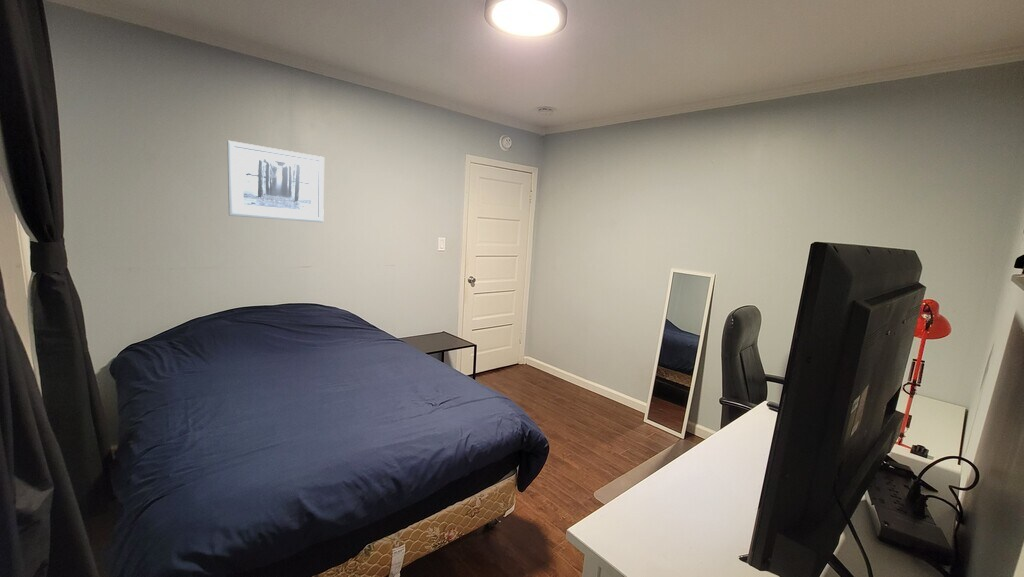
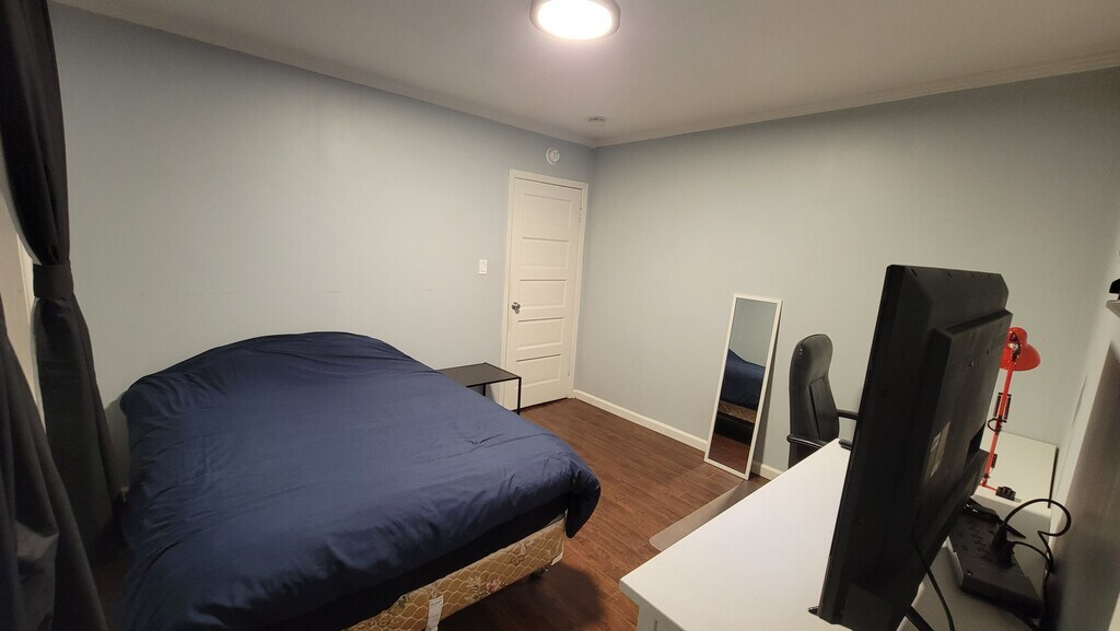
- wall art (279, 184)
